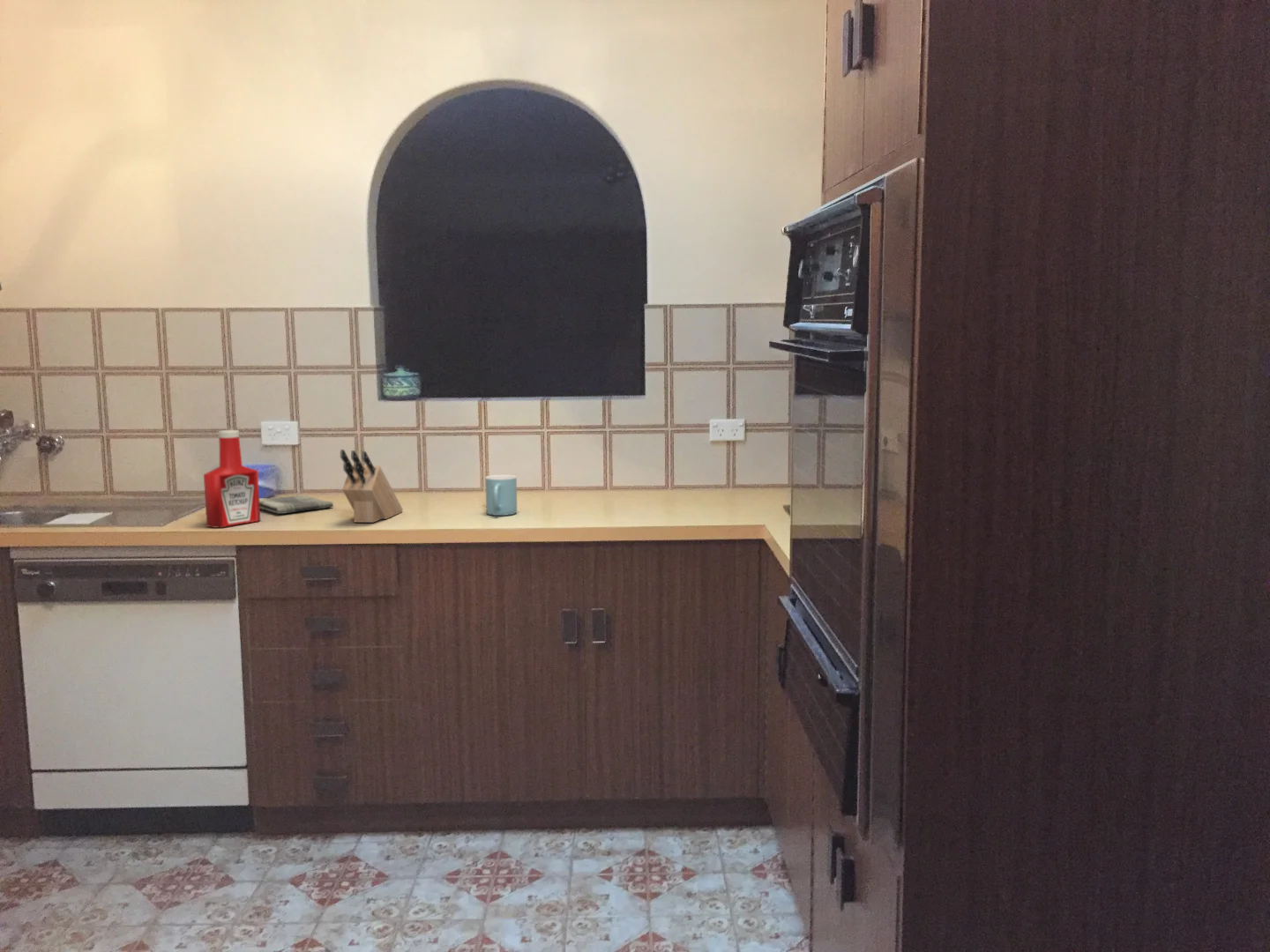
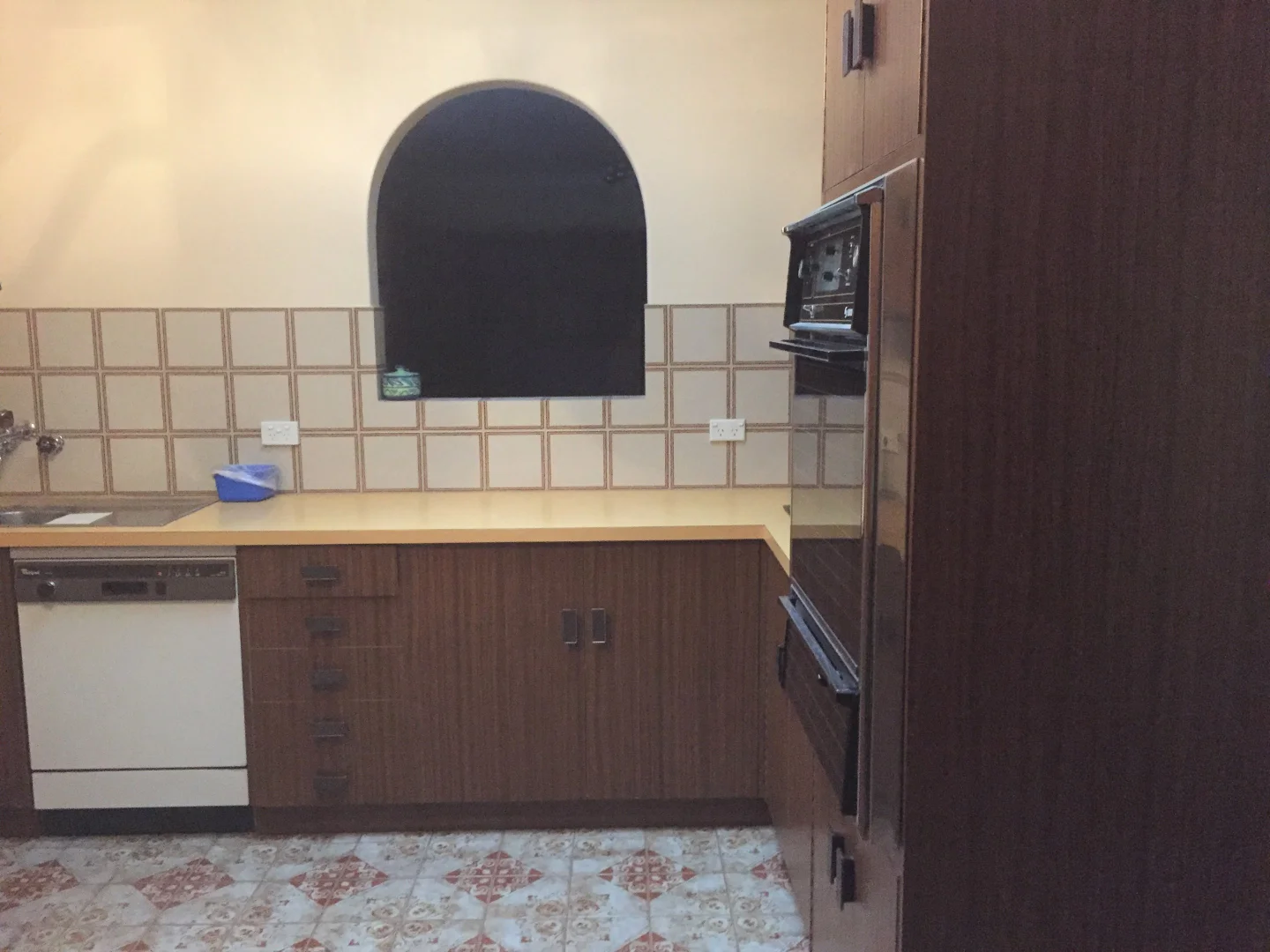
- mug (499, 495)
- knife block (370, 482)
- dish towel (292, 502)
- soap bottle (231, 477)
